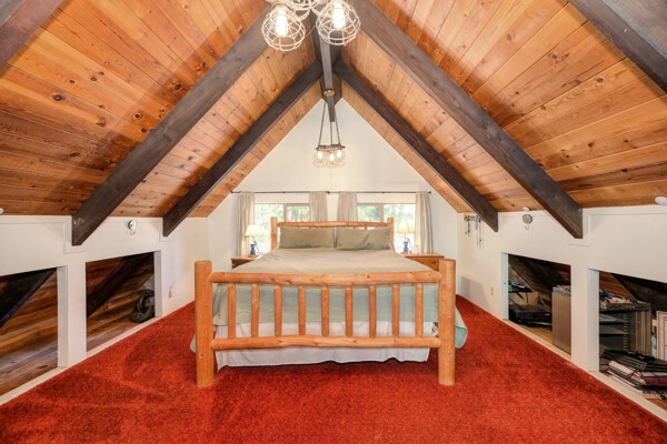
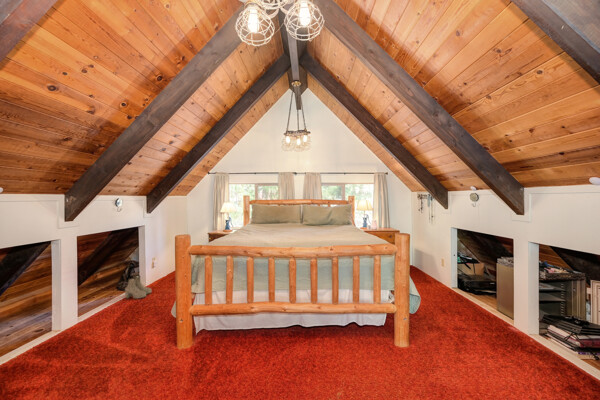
+ boots (138, 286)
